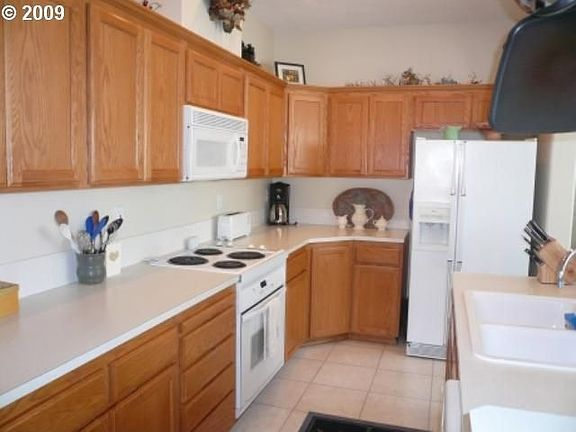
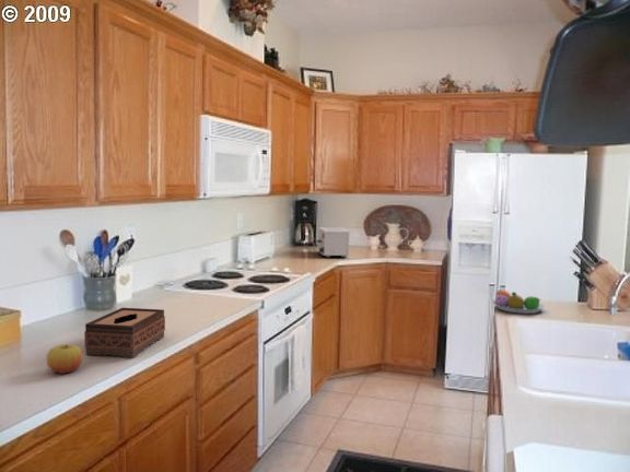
+ toaster (330, 241)
+ fruit bowl (518, 299)
+ apple (65, 357)
+ tissue box (127, 330)
